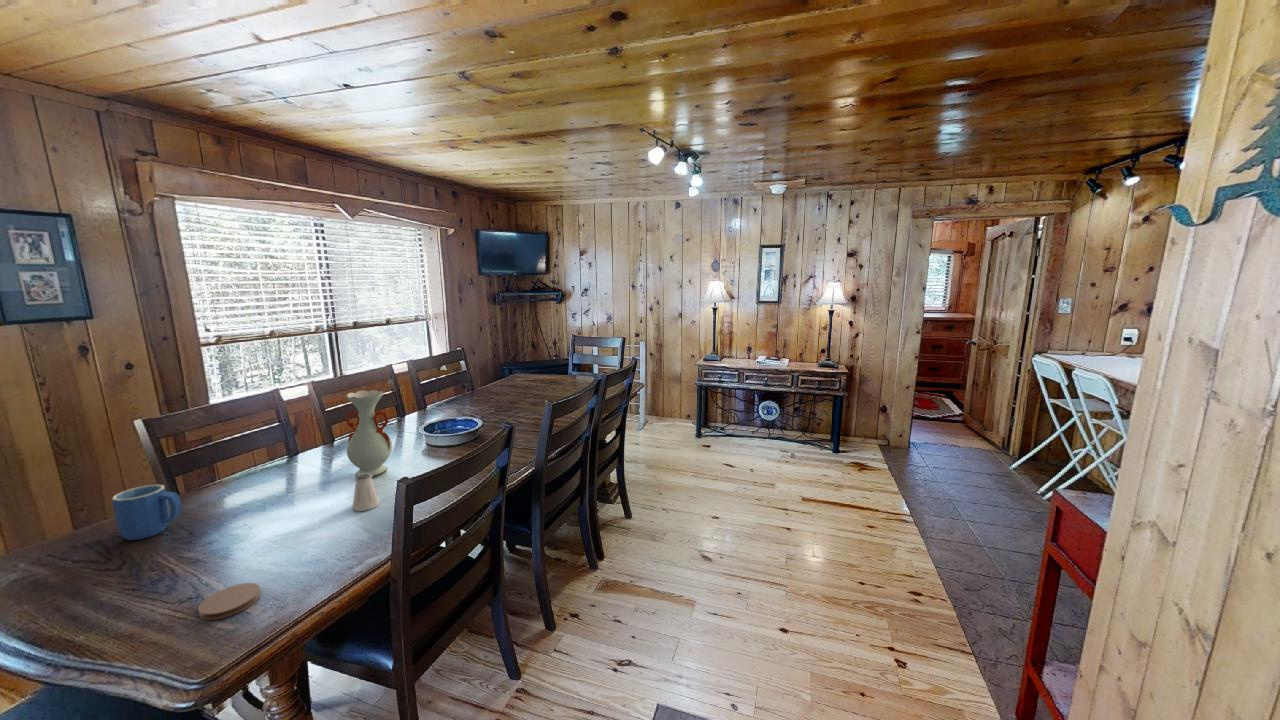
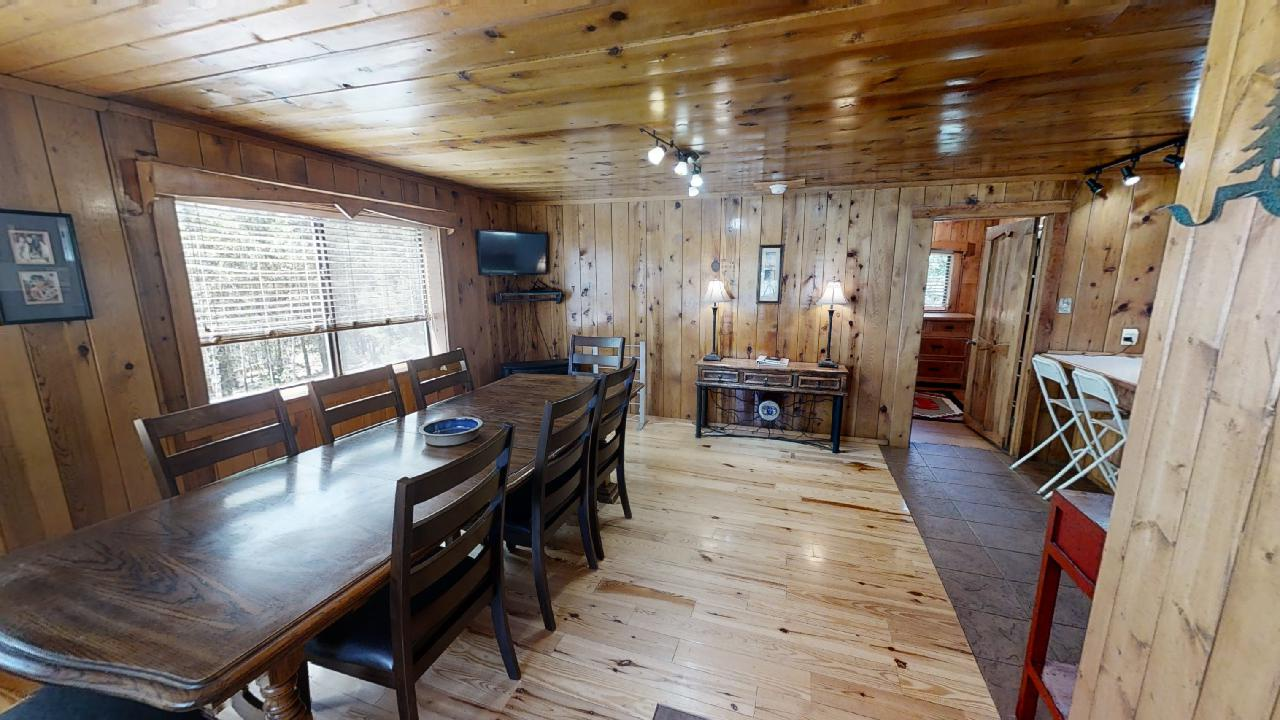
- coaster (230, 600)
- saltshaker (364, 490)
- vase (368, 433)
- mug (147, 511)
